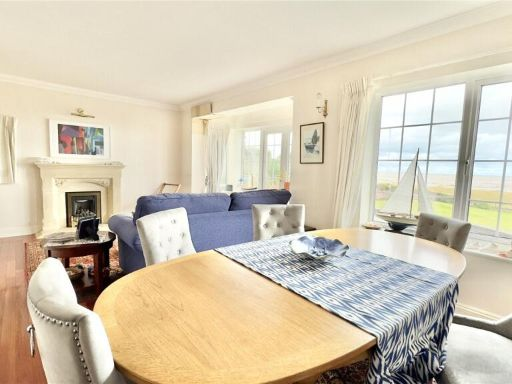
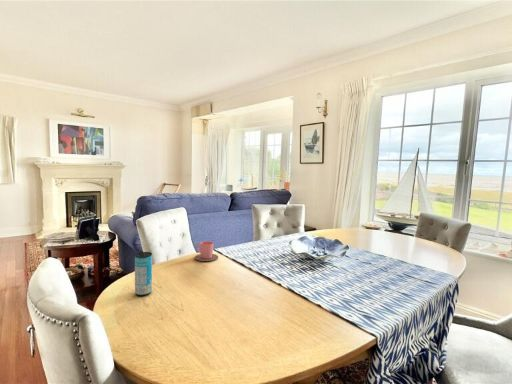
+ cup (206, 250)
+ beverage can (143, 273)
